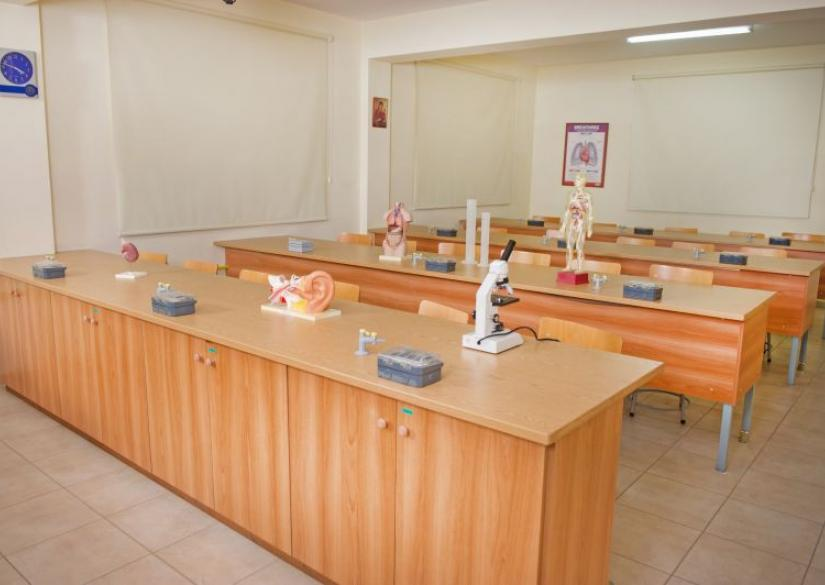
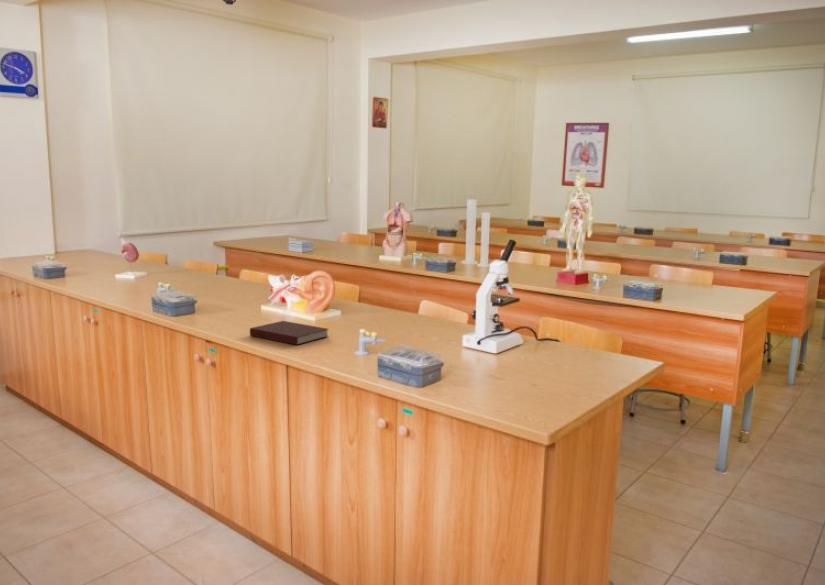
+ notebook (289, 332)
